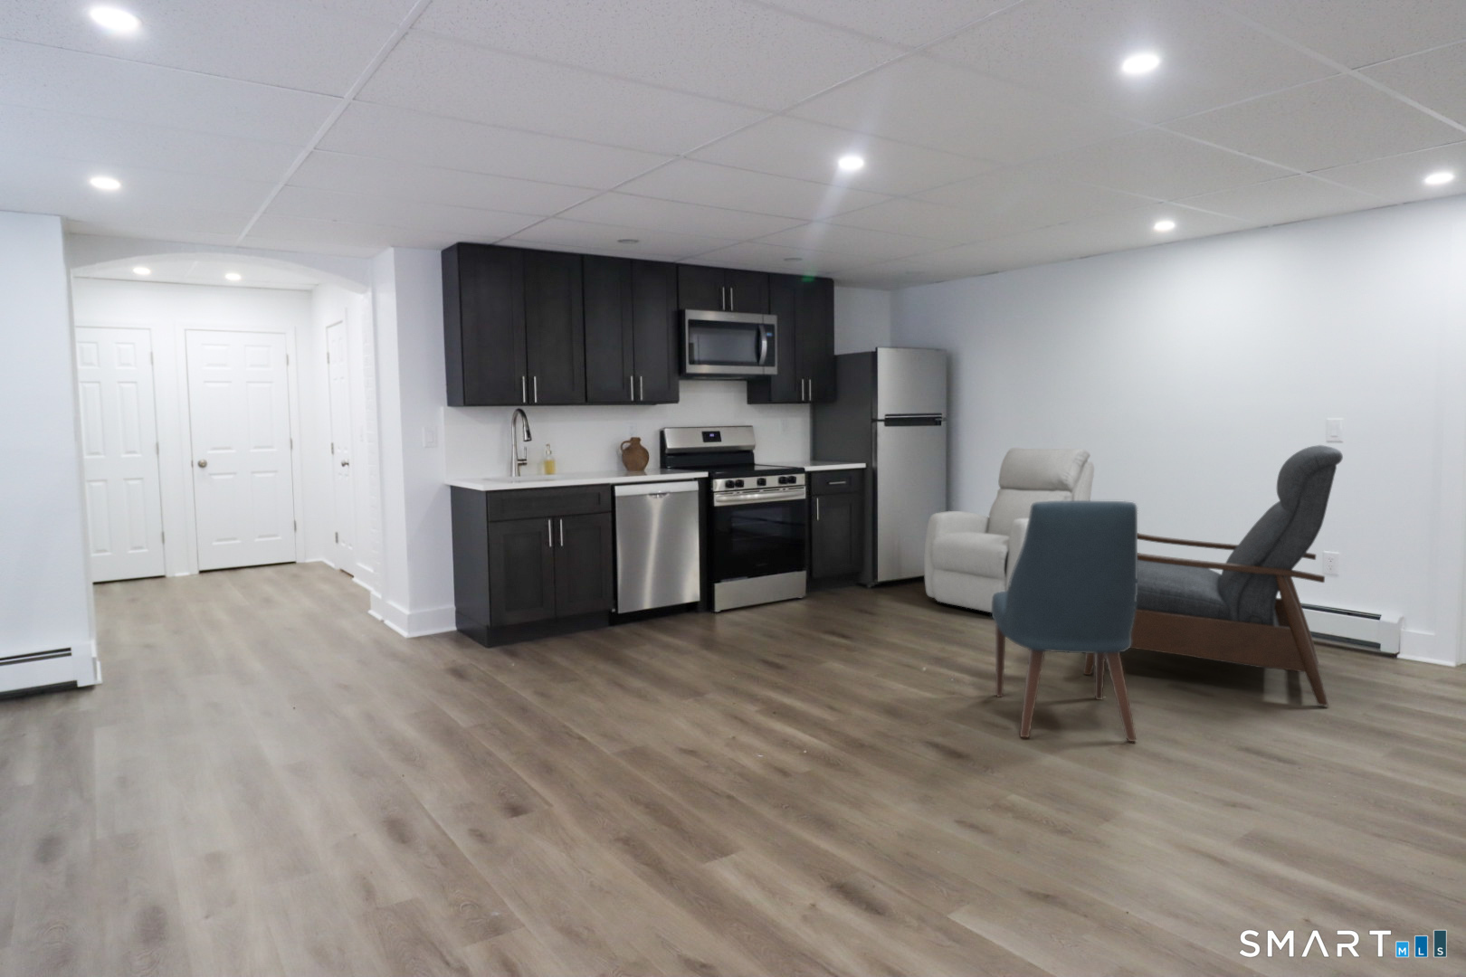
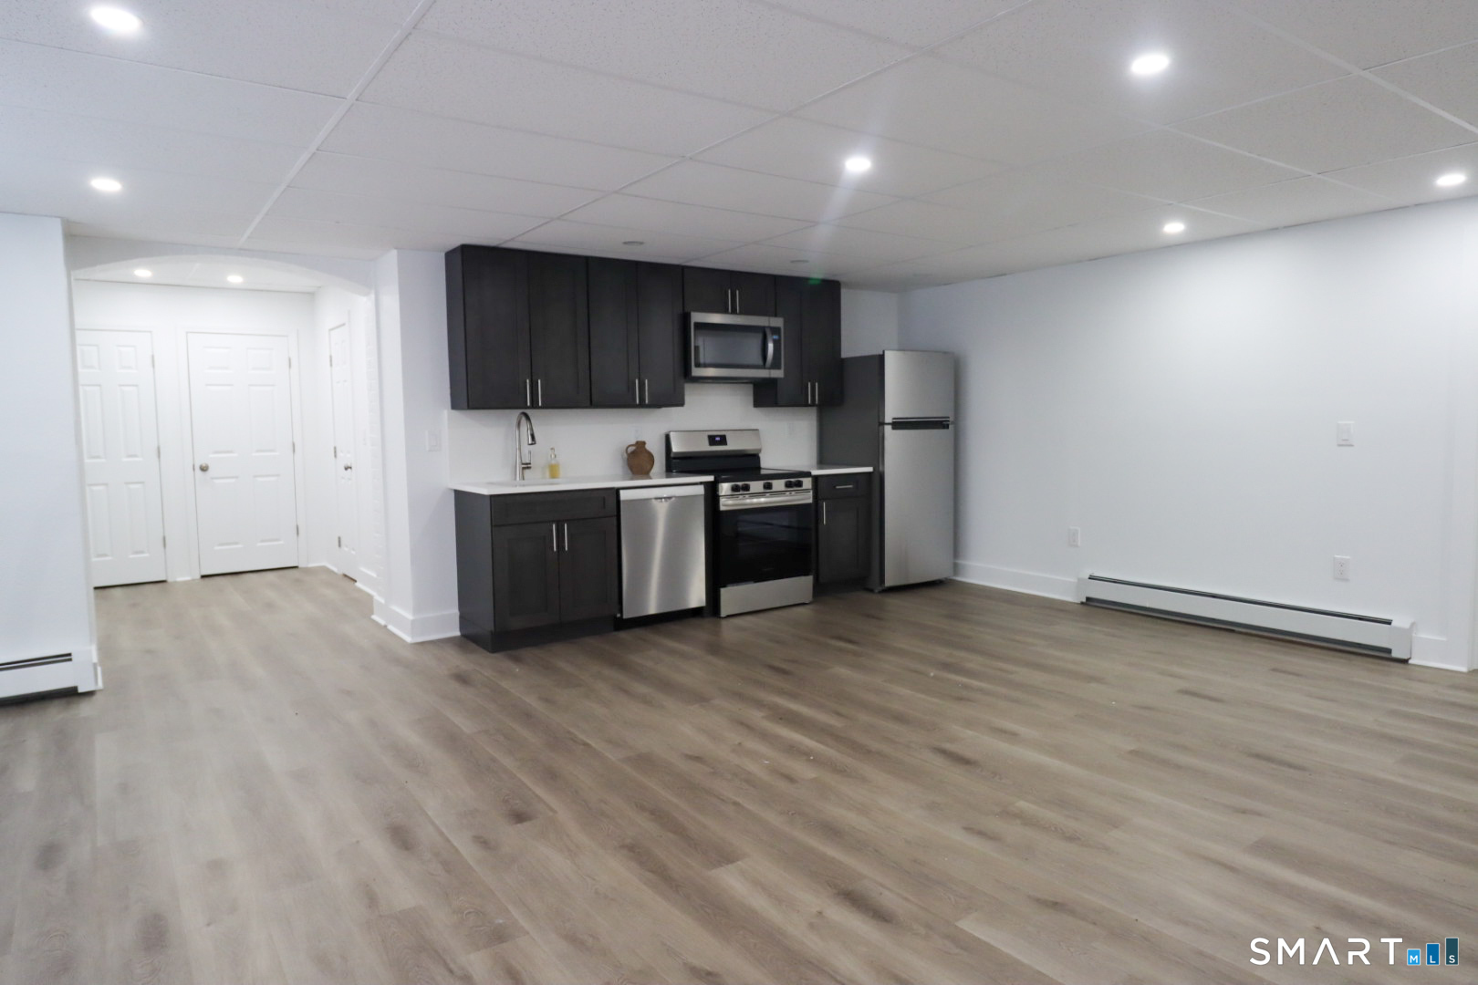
- chair (1012, 527)
- chair (1065, 608)
- chair (1205, 560)
